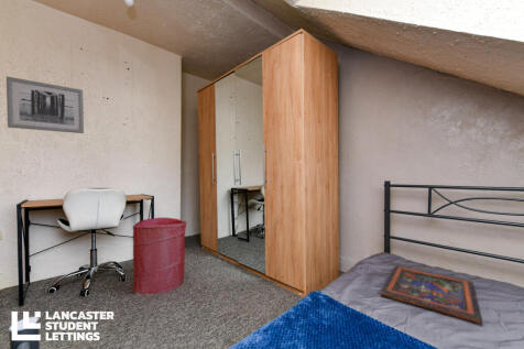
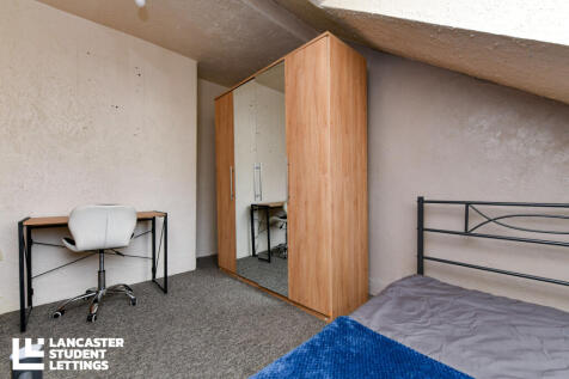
- wall art (47, 107)
- painted panel (428, 287)
- laundry hamper (161, 251)
